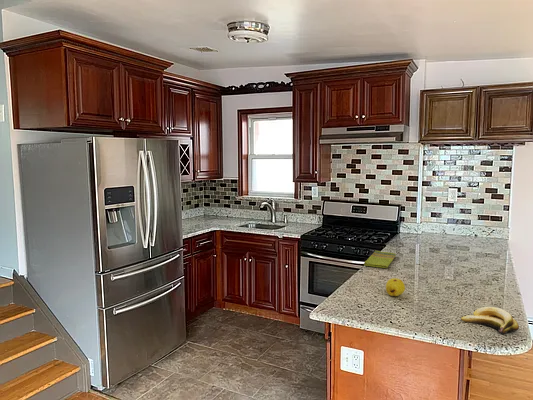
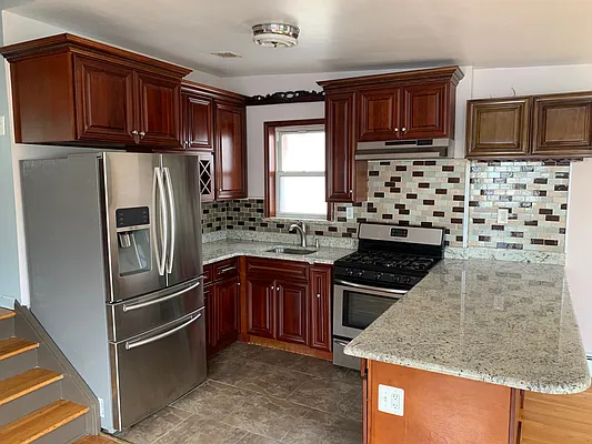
- banana (490, 318)
- dish towel (380, 258)
- fruit (395, 286)
